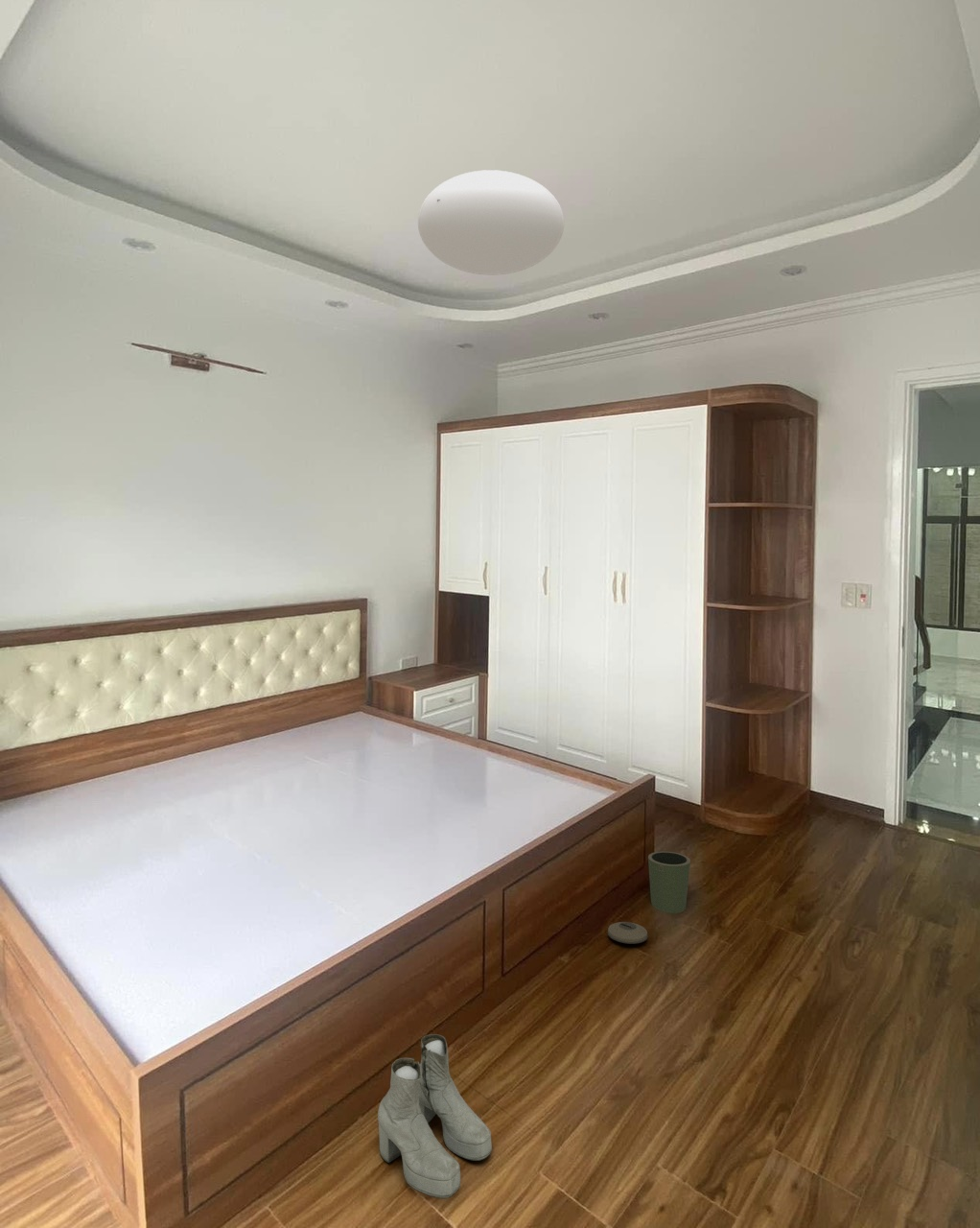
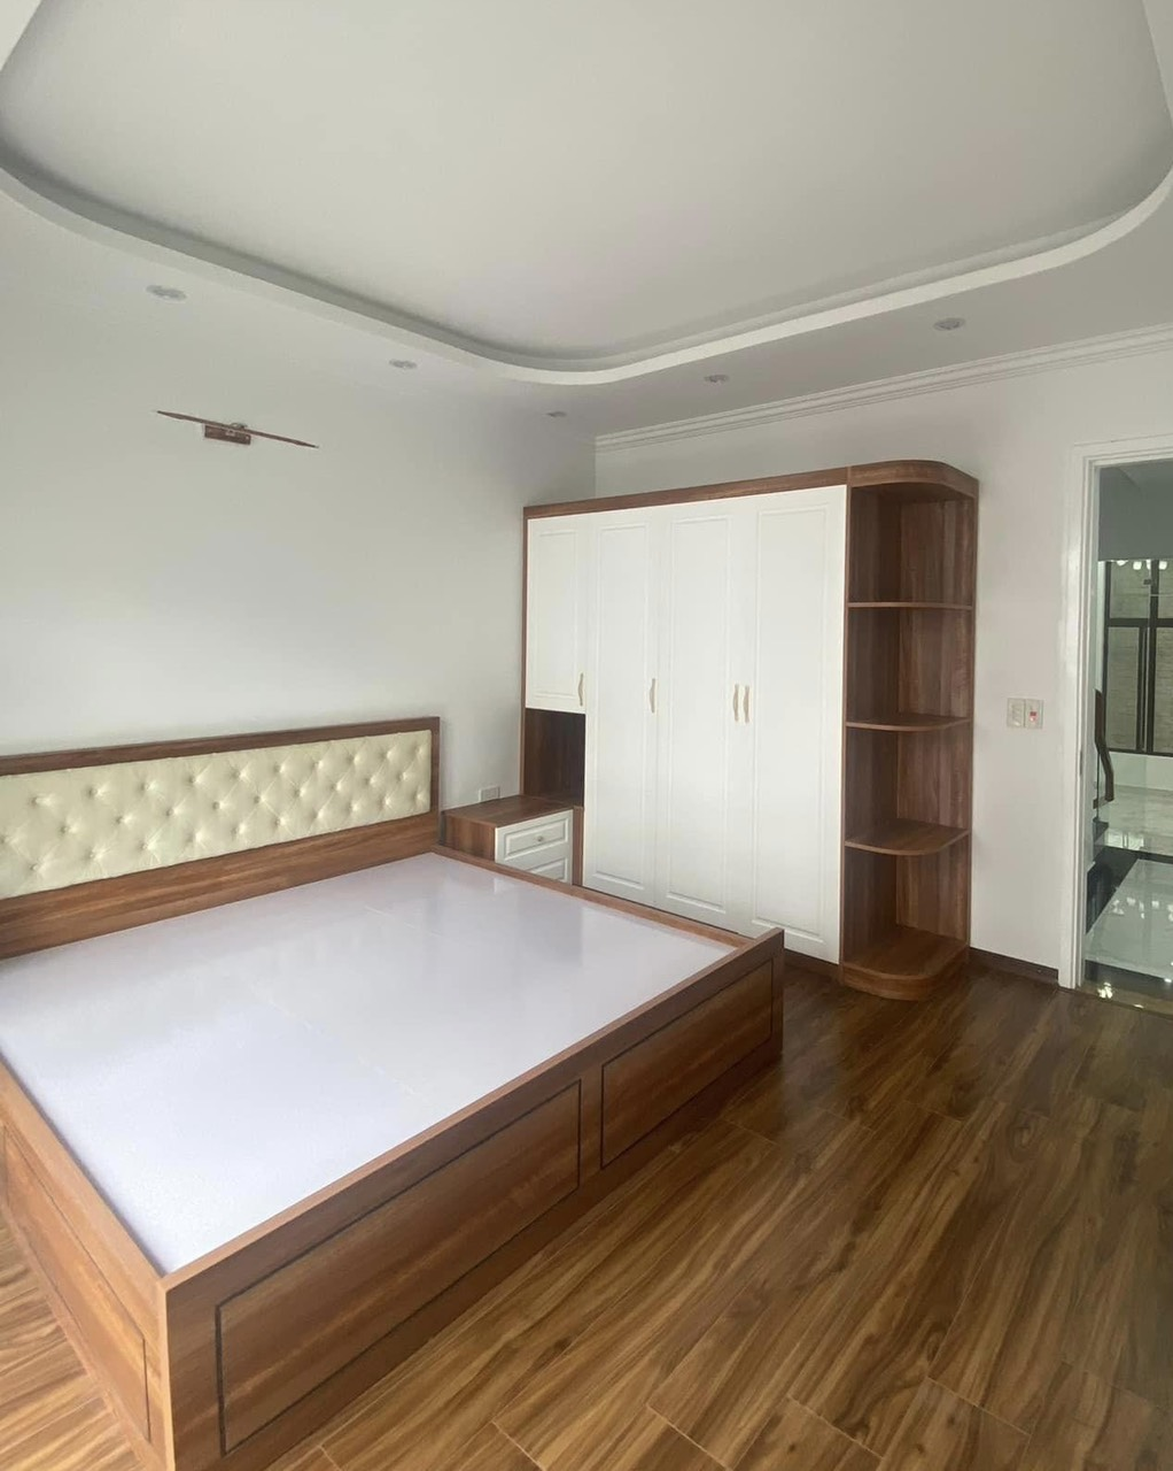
- boots (433, 1106)
- ceiling light (491, 226)
- trash can (650, 892)
